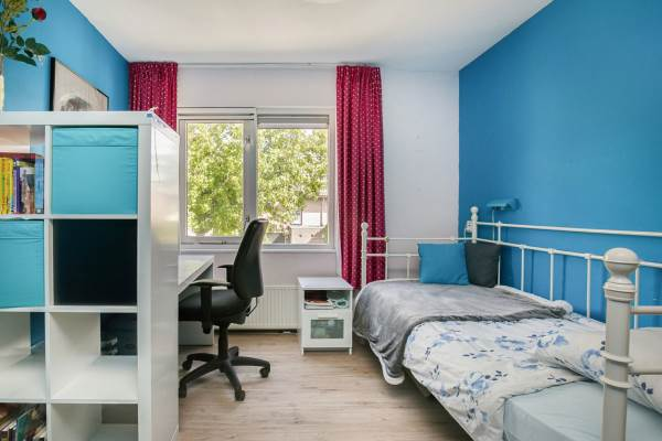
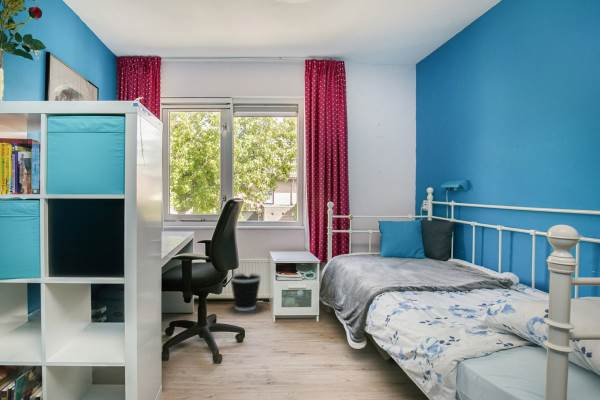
+ wastebasket (245, 291)
